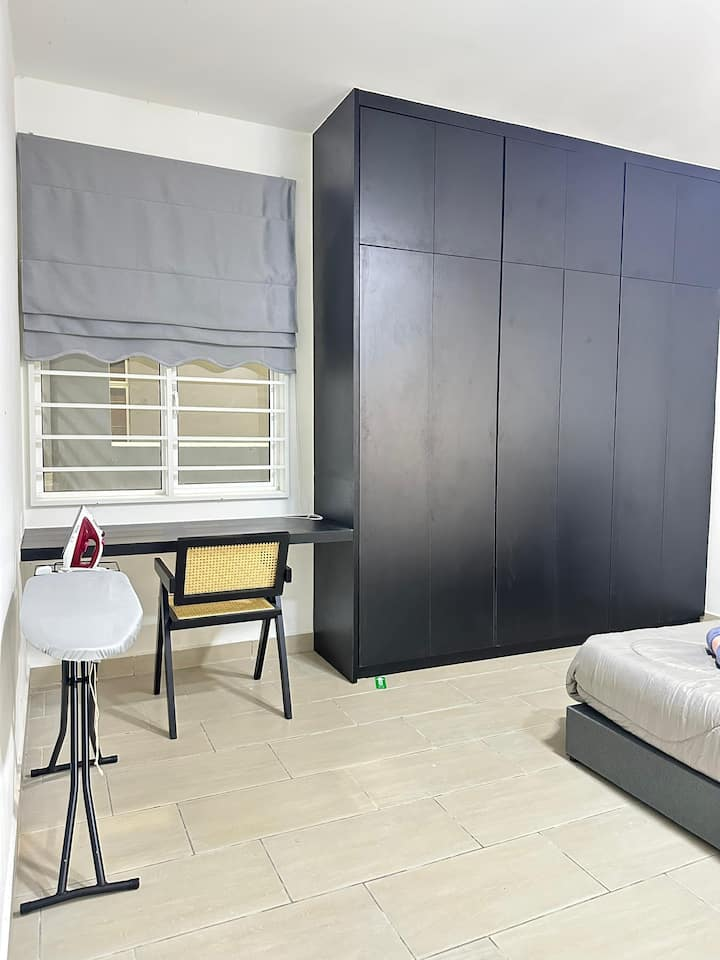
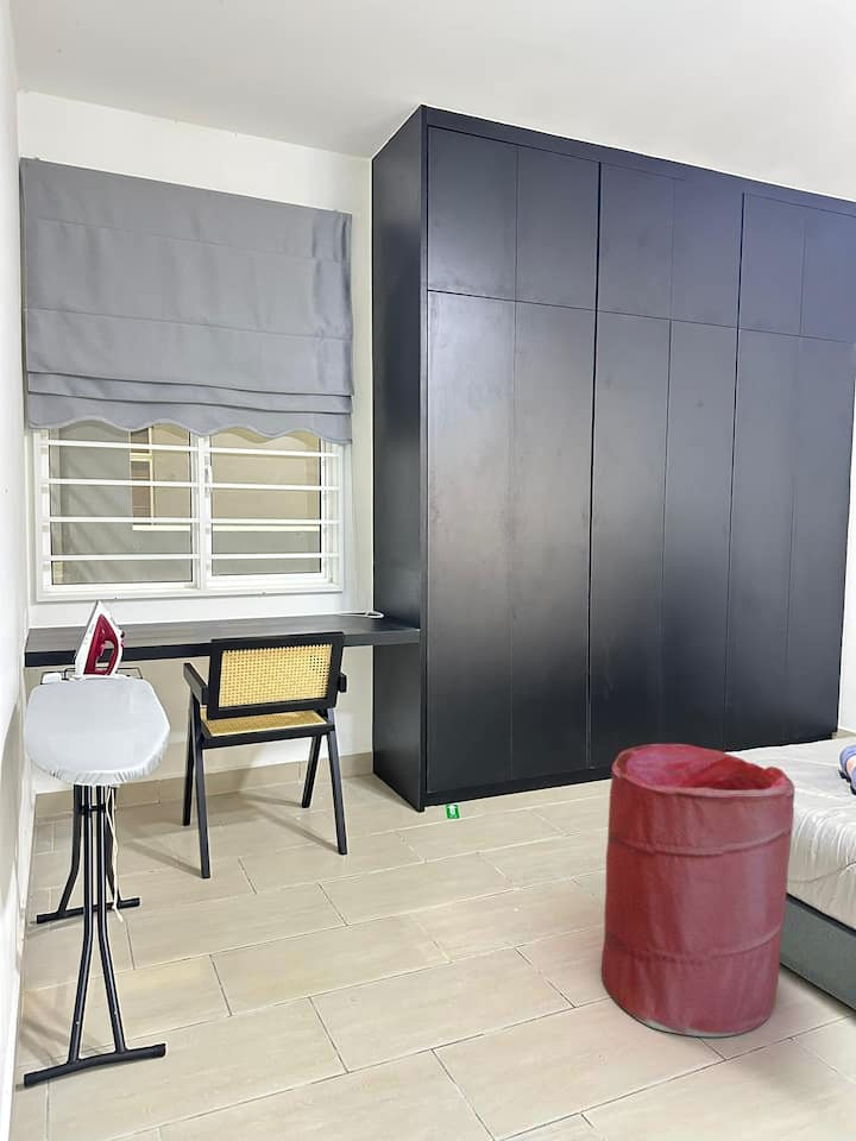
+ laundry hamper (694, 872)
